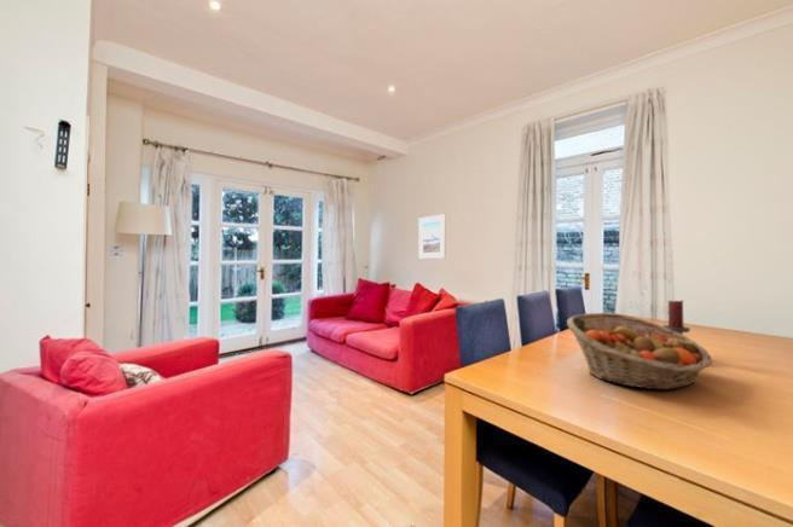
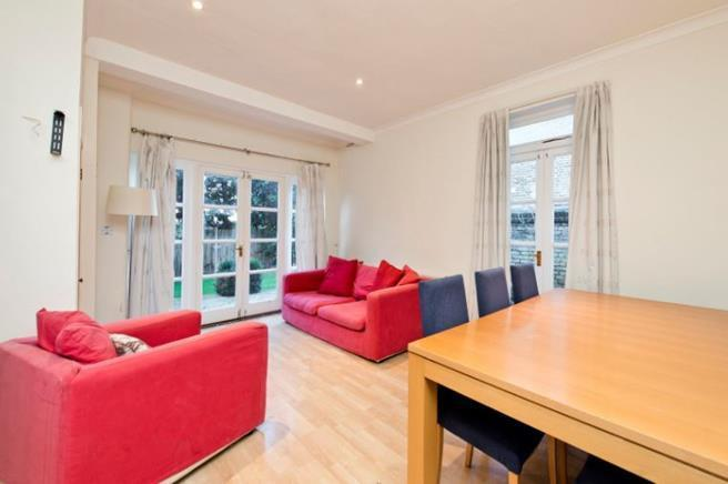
- fruit basket (633, 346)
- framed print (432, 237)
- candle holder (678, 326)
